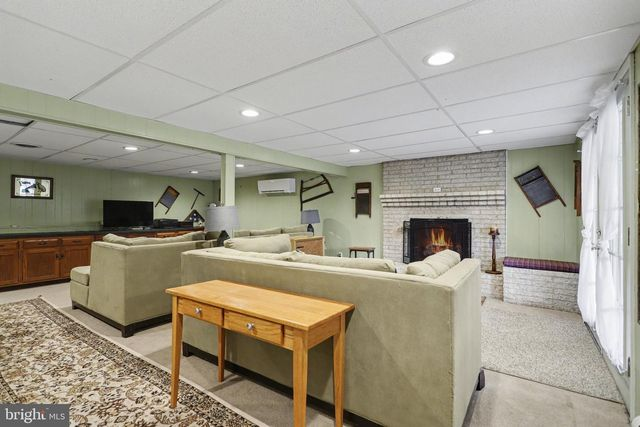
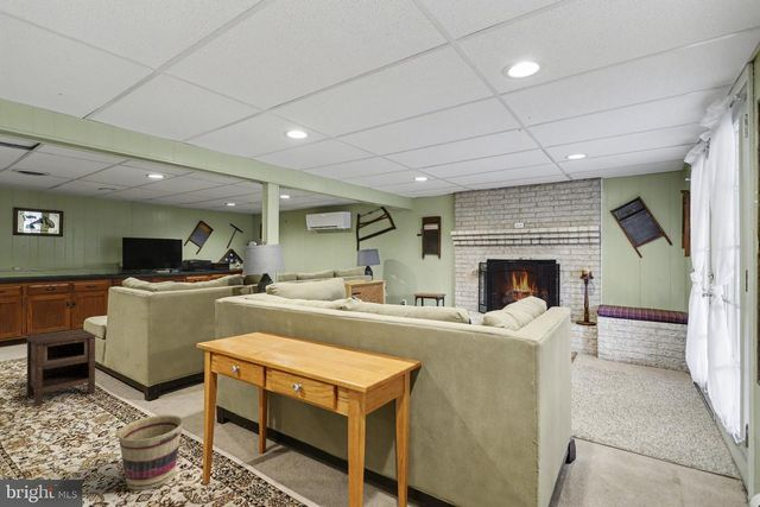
+ basket (151, 451)
+ nightstand (61, 363)
